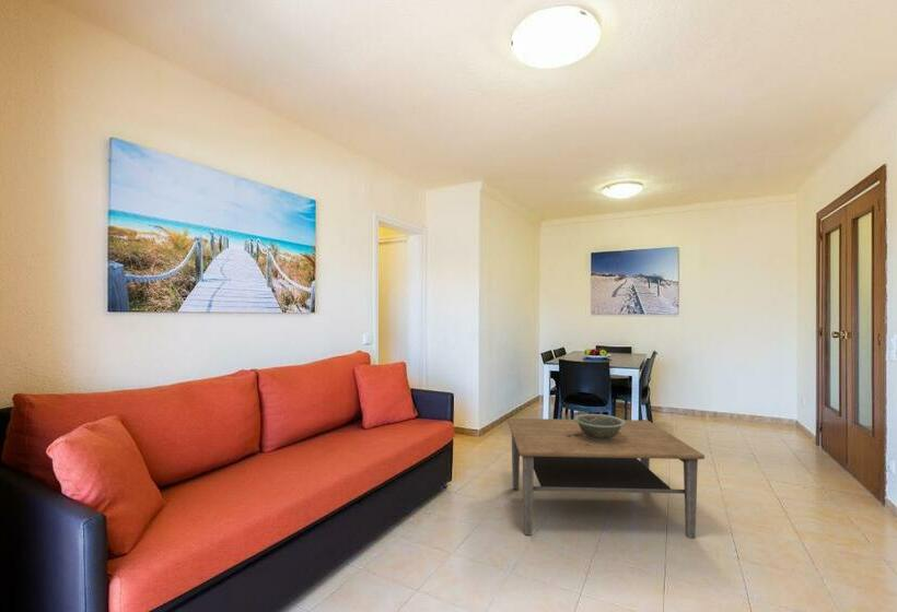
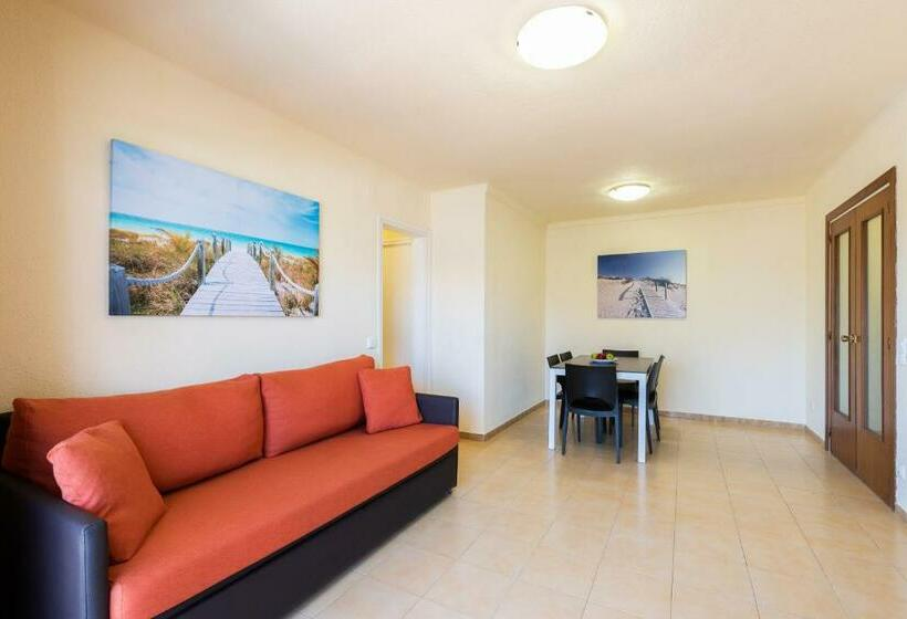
- coffee table (592, 471)
- decorative bowl (598, 428)
